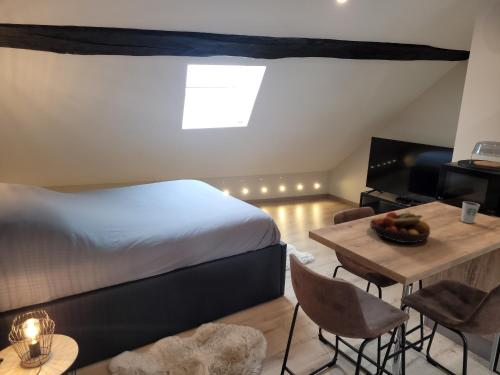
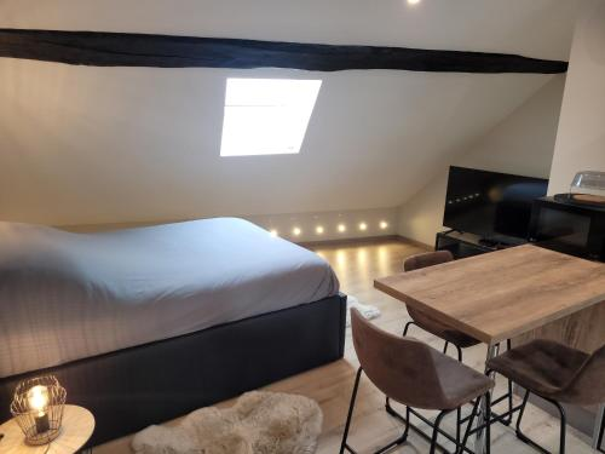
- dixie cup (469, 212)
- fruit bowl (399, 223)
